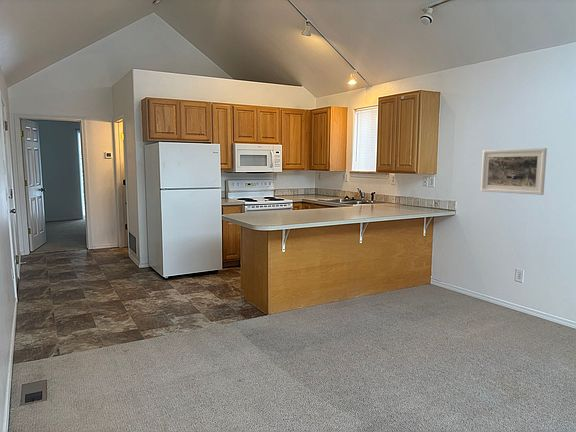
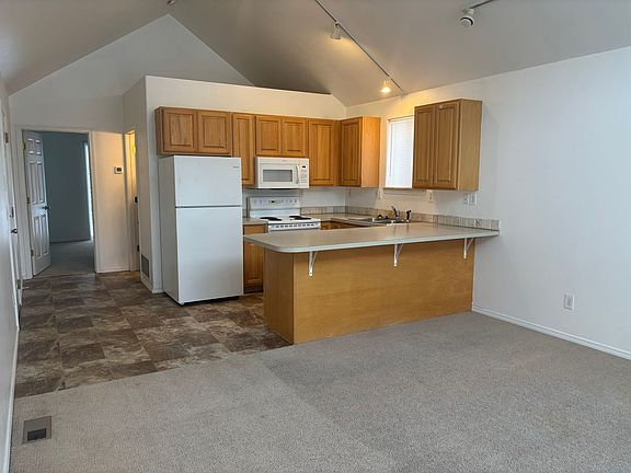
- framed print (511, 171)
